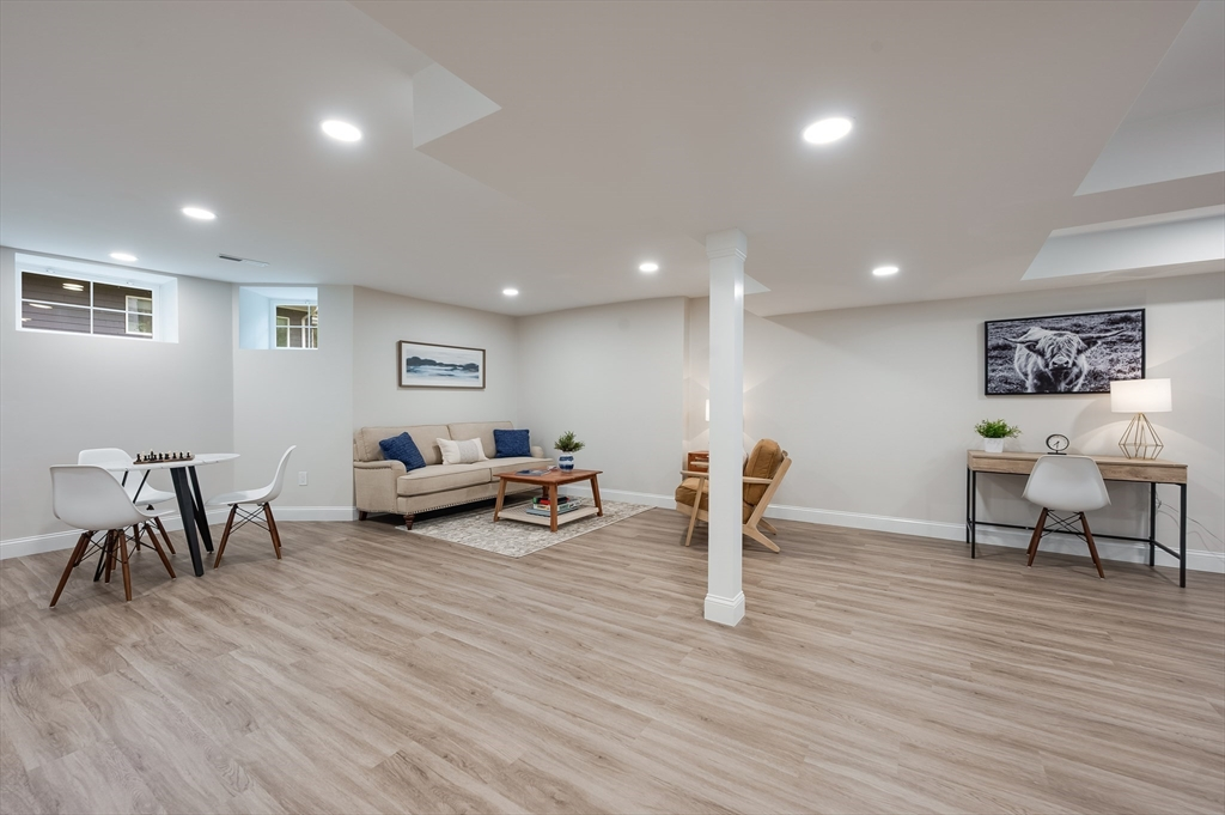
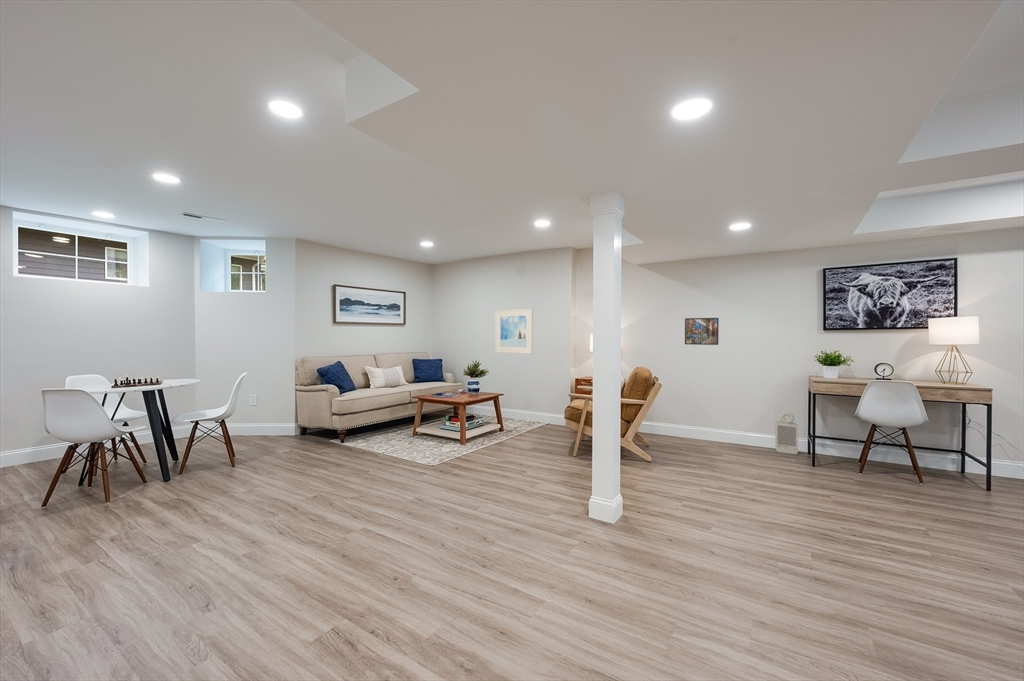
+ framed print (513, 331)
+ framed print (701, 331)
+ air purifier (786, 431)
